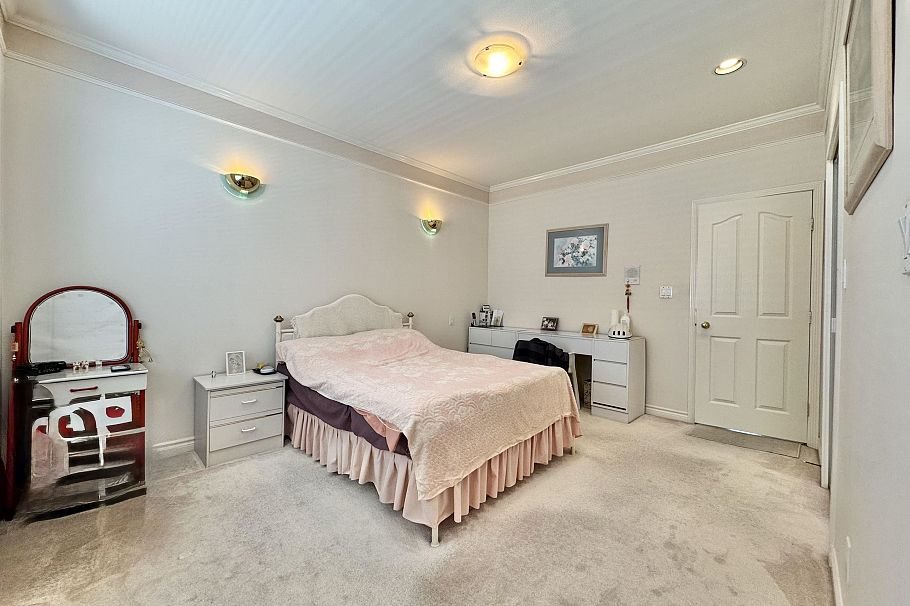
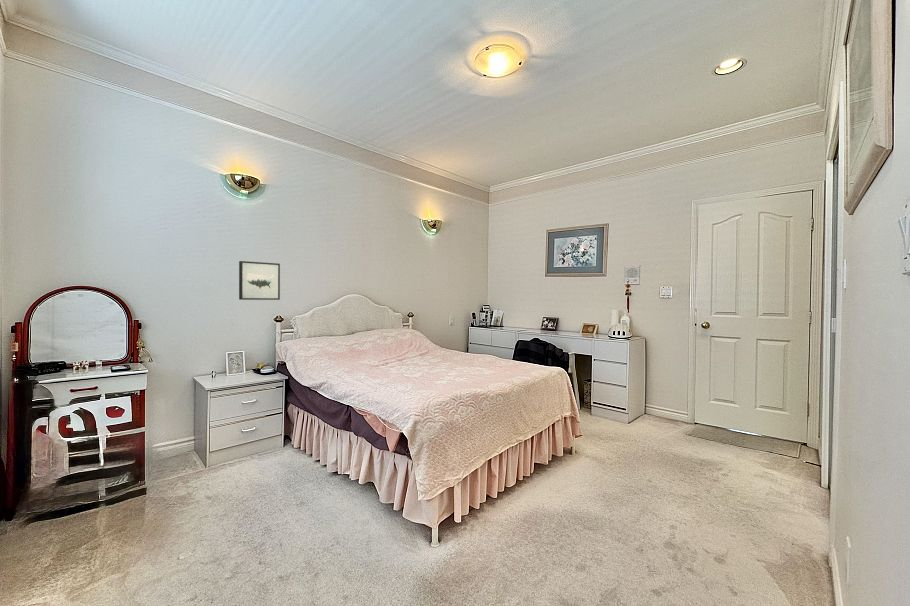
+ wall art (260, 281)
